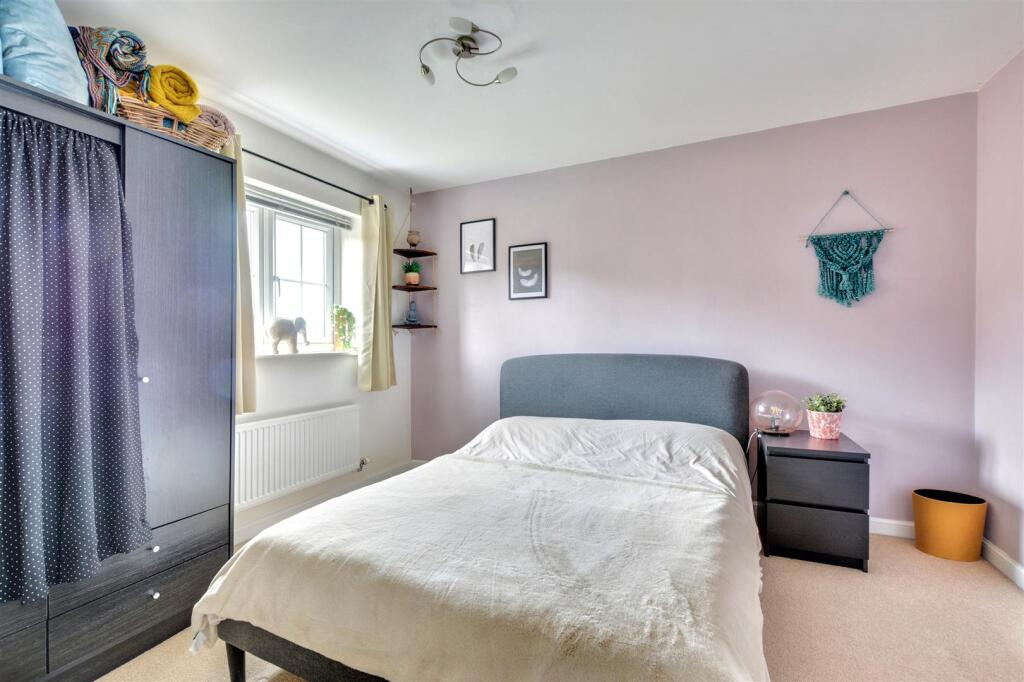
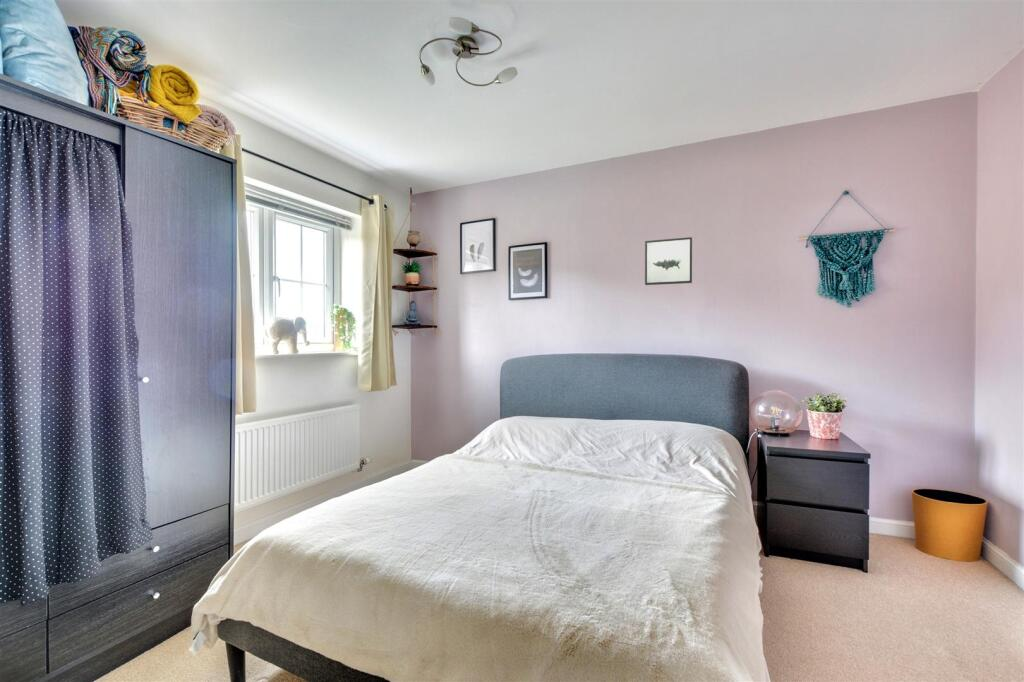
+ wall art (668, 261)
